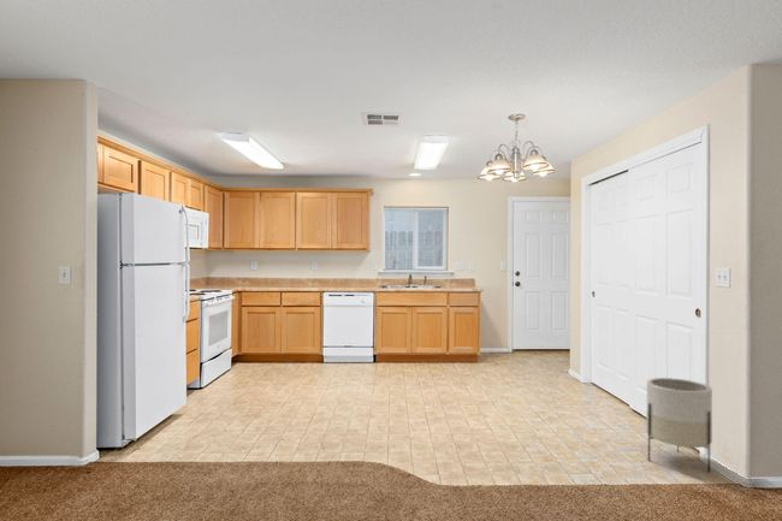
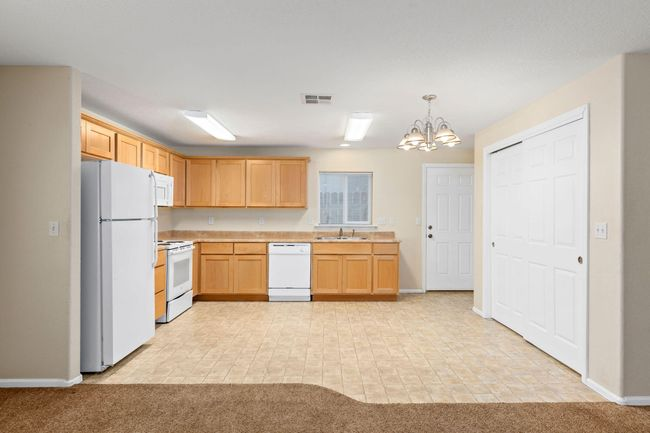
- planter (677, 422)
